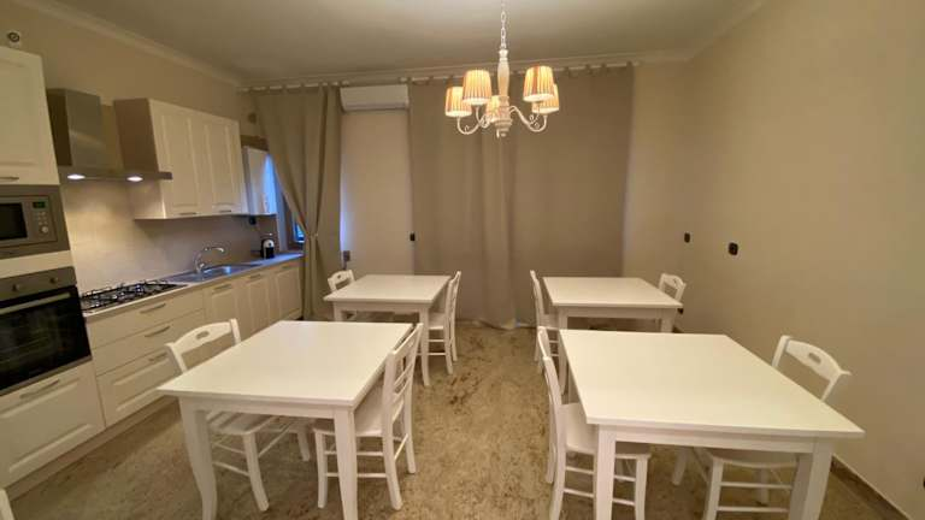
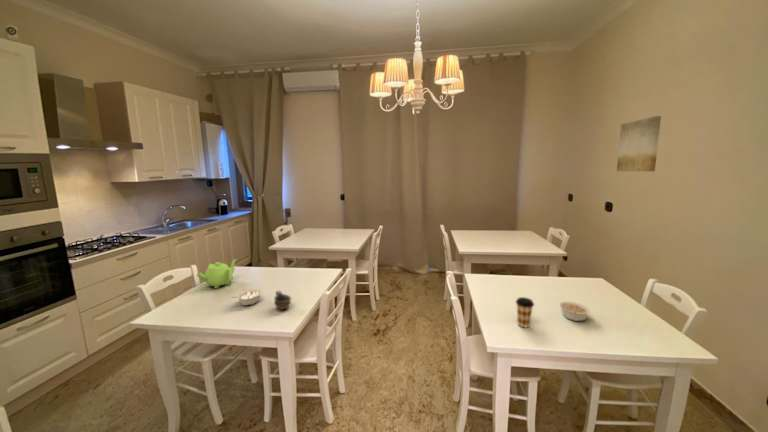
+ teapot (218, 273)
+ cup (283, 300)
+ legume (249, 297)
+ legume (575, 311)
+ coffee cup (524, 312)
+ wall art (636, 146)
